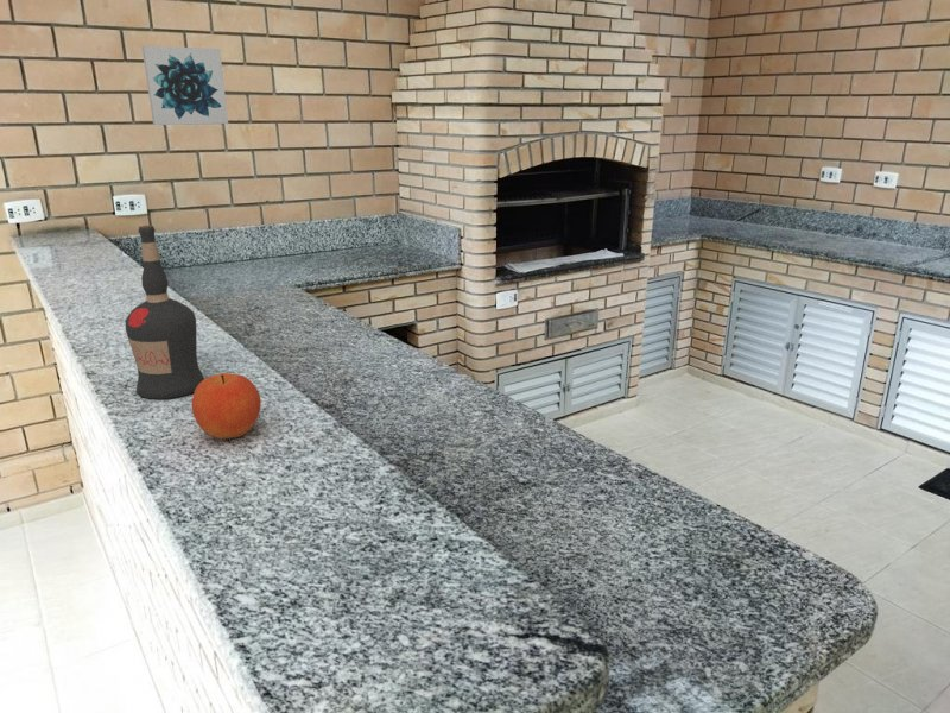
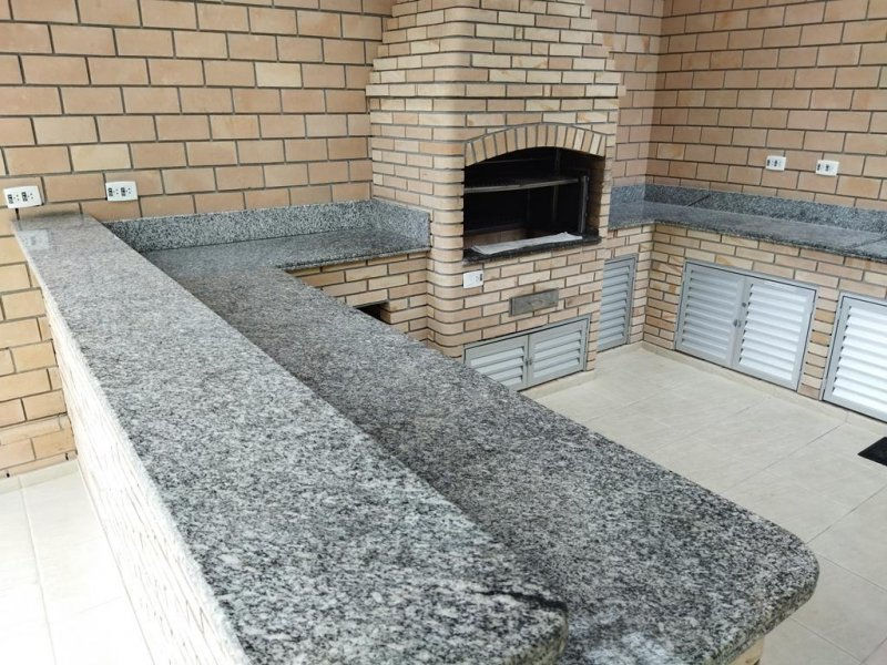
- liquor bottle (159, 309)
- wall art (186, 86)
- fruit (227, 405)
